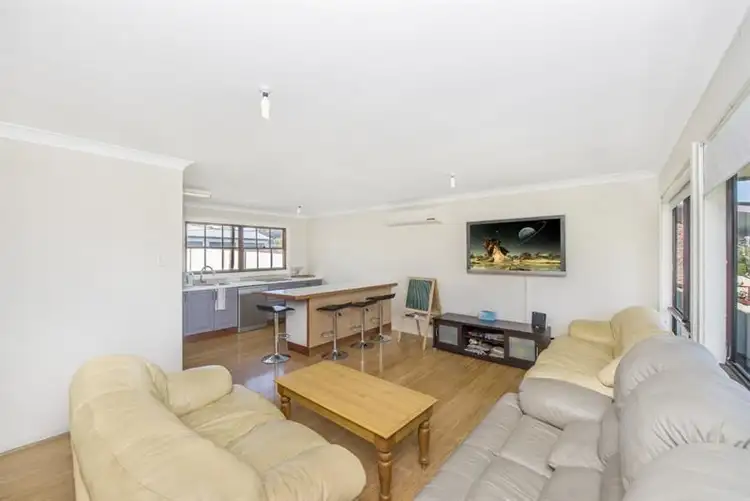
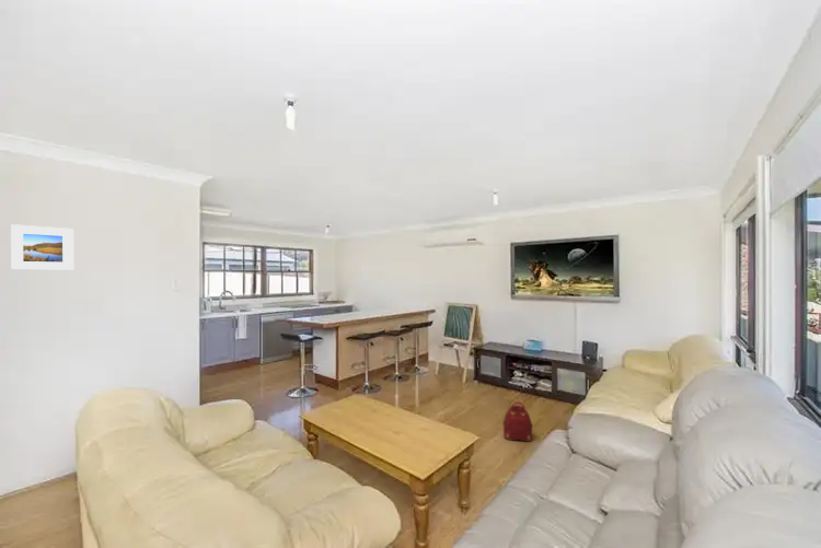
+ backpack (518, 418)
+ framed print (43, 248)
